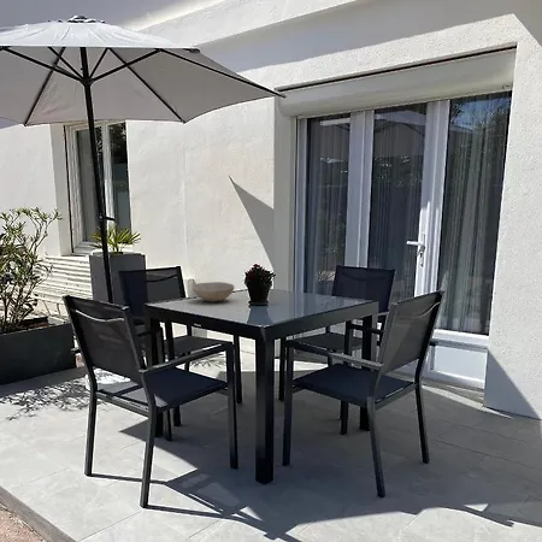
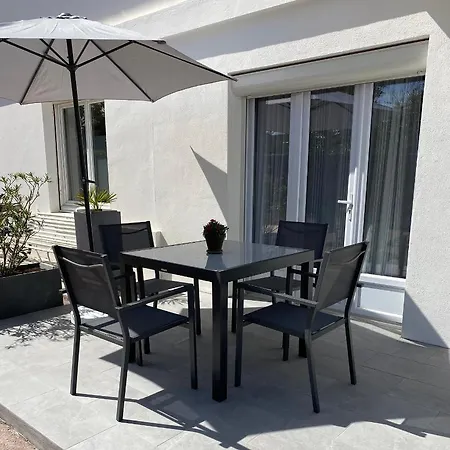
- bowl (213, 293)
